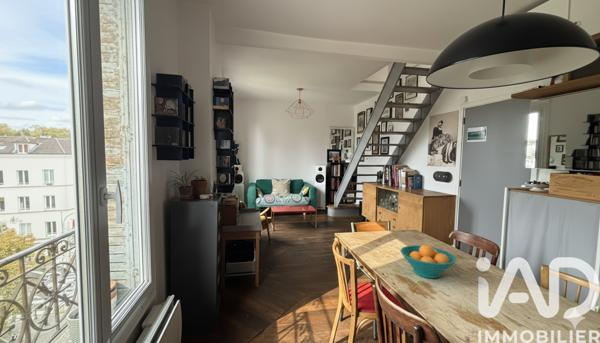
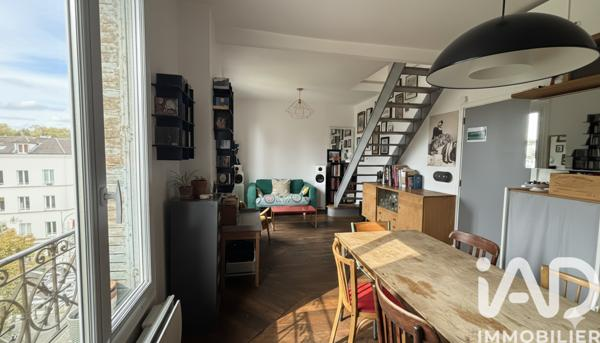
- fruit bowl (427, 259)
